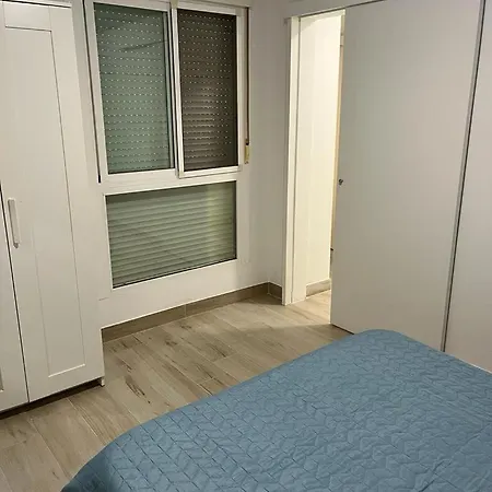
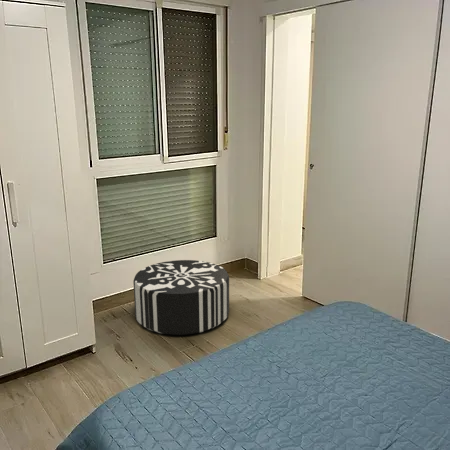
+ pouf (182, 294)
